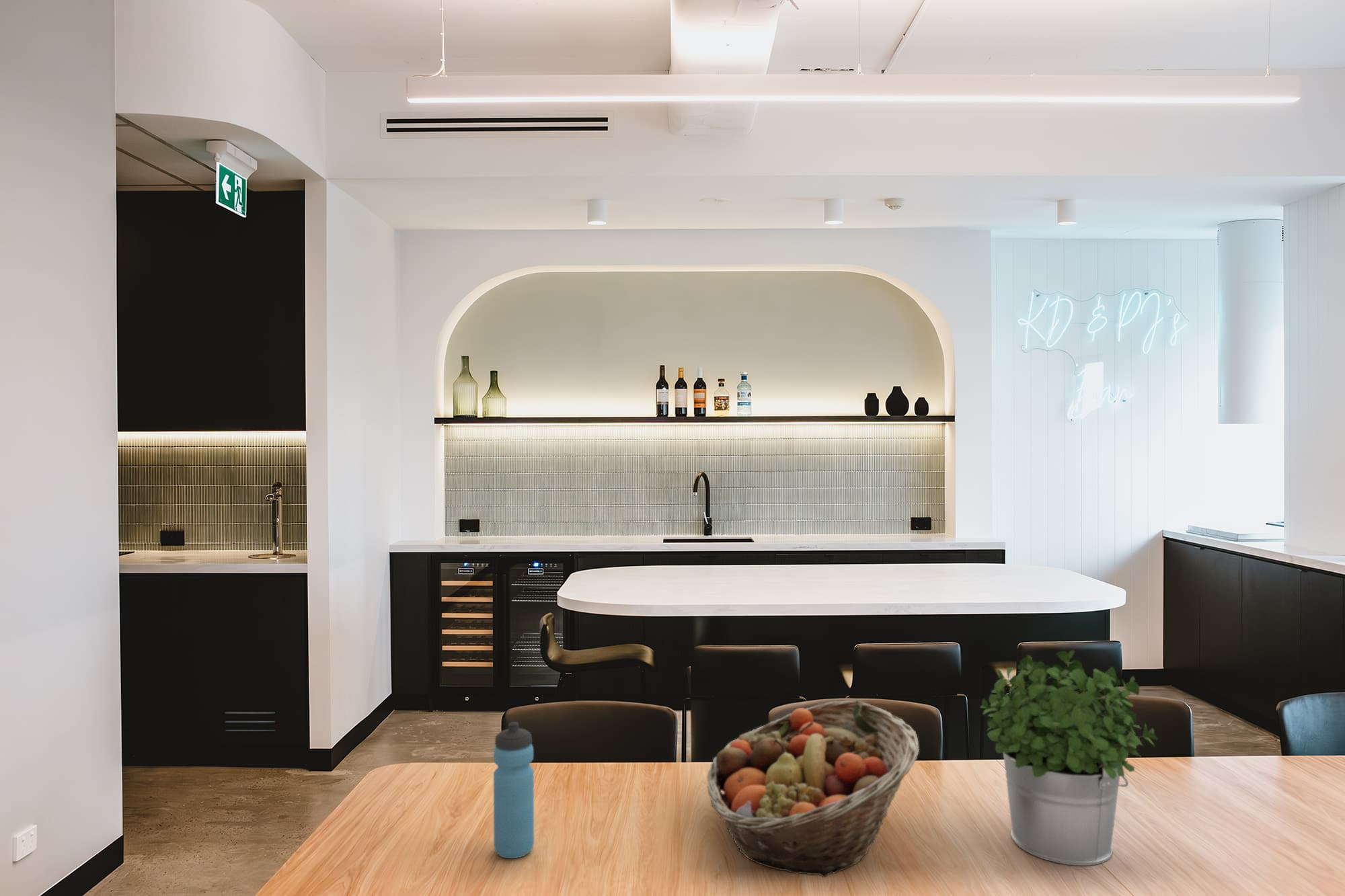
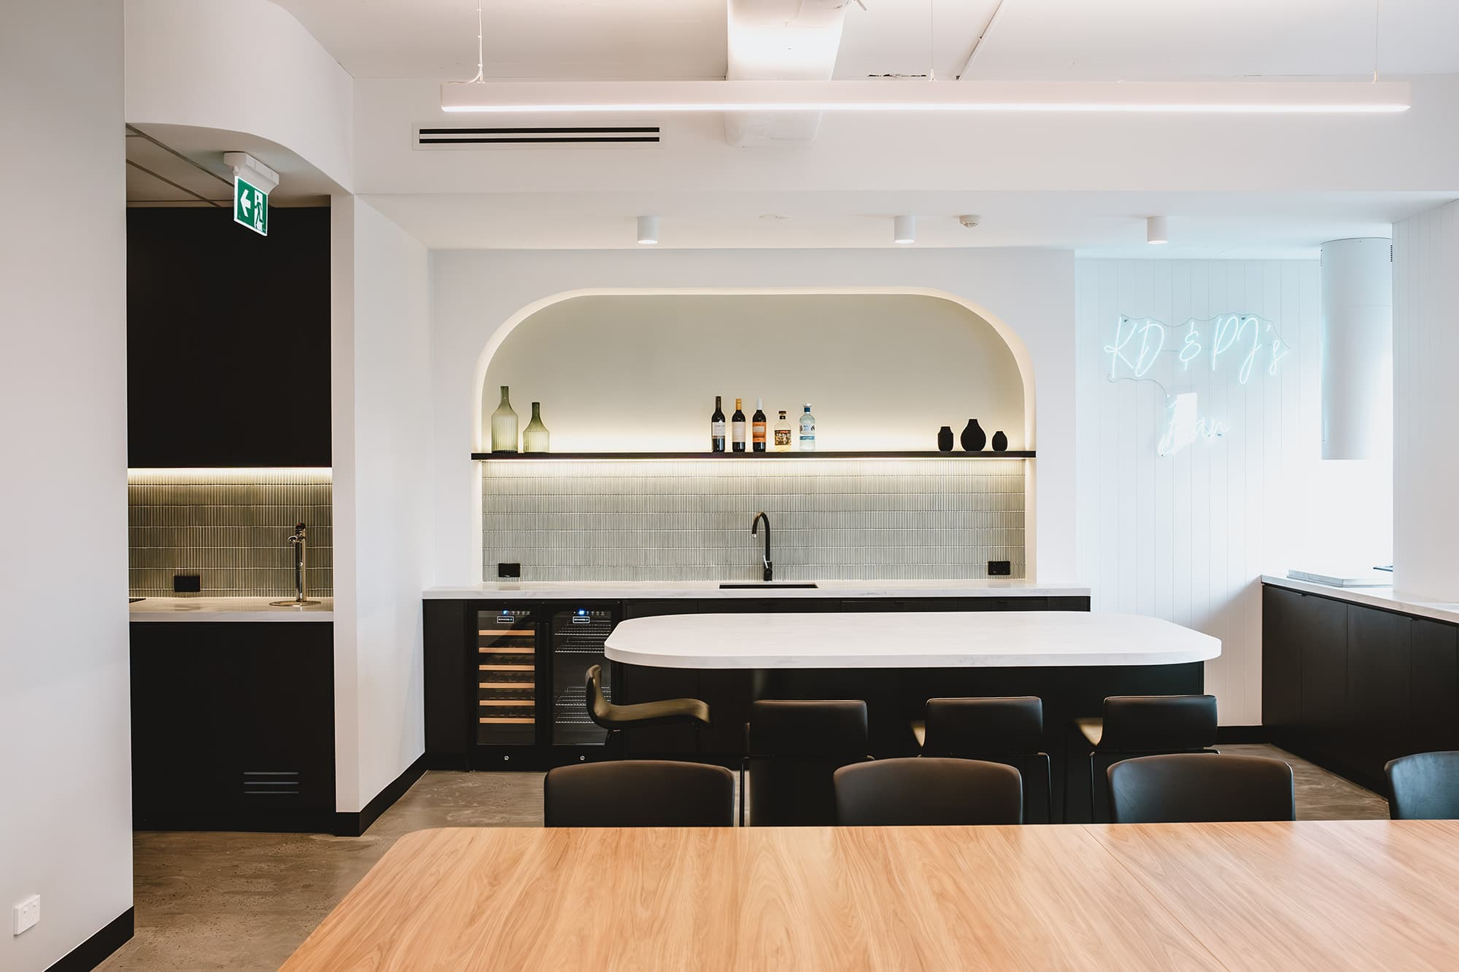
- potted plant (1062, 747)
- water bottle (514, 786)
- fruit basket (809, 777)
